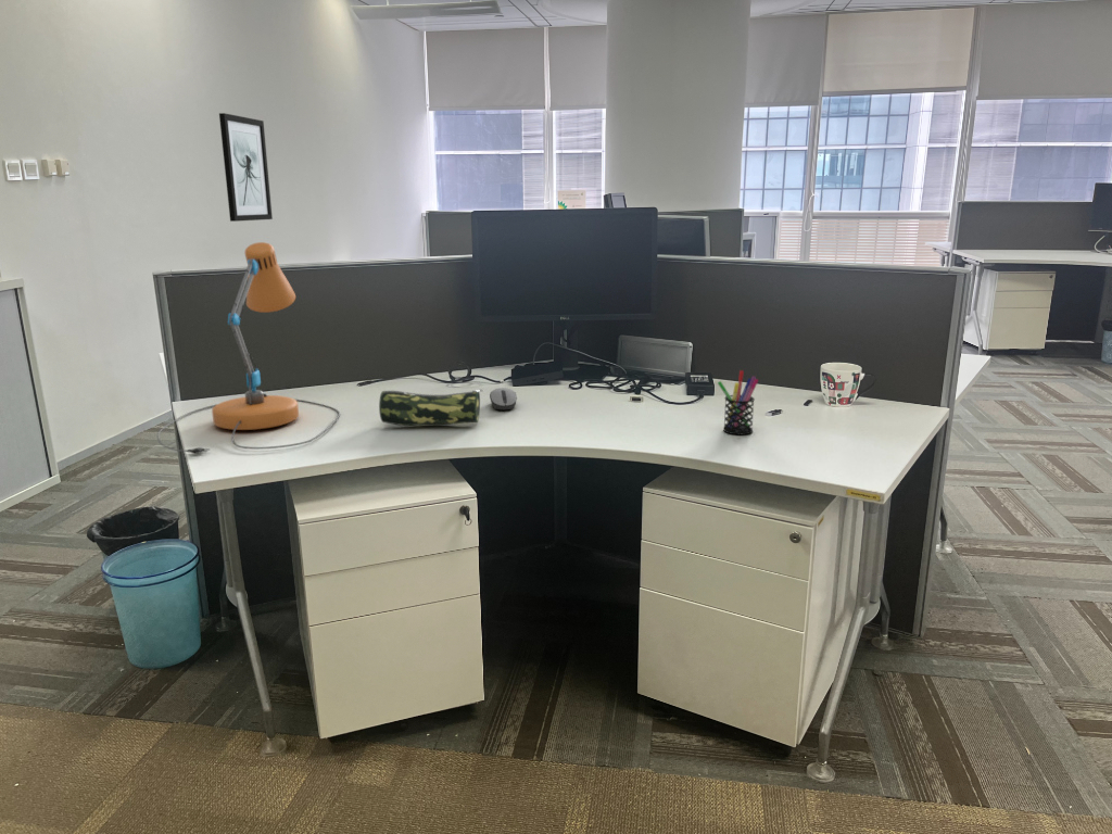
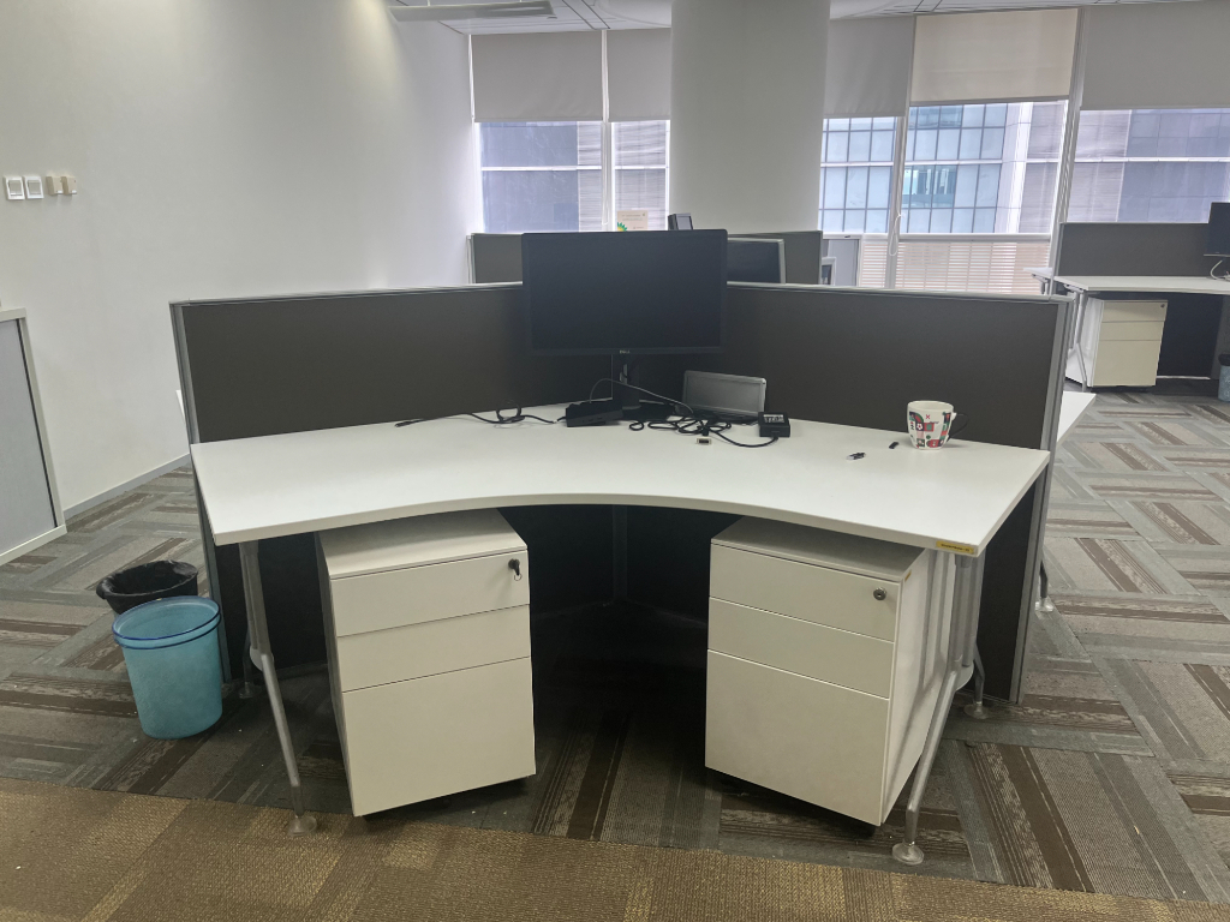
- desk lamp (242, 338)
- pencil case (432, 407)
- pen holder (735, 402)
- wall art (247, 169)
- computer mouse (503, 397)
